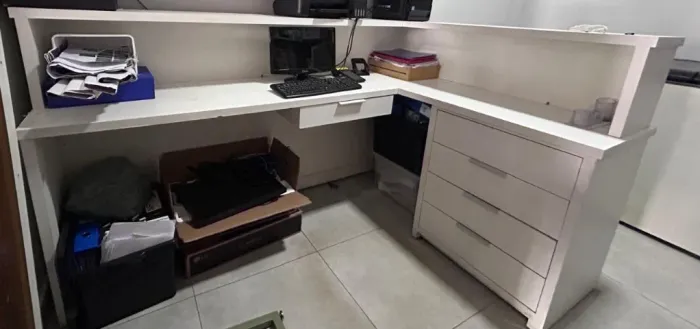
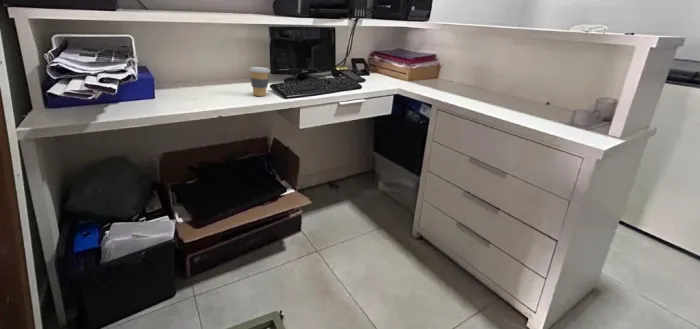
+ coffee cup (259, 81)
